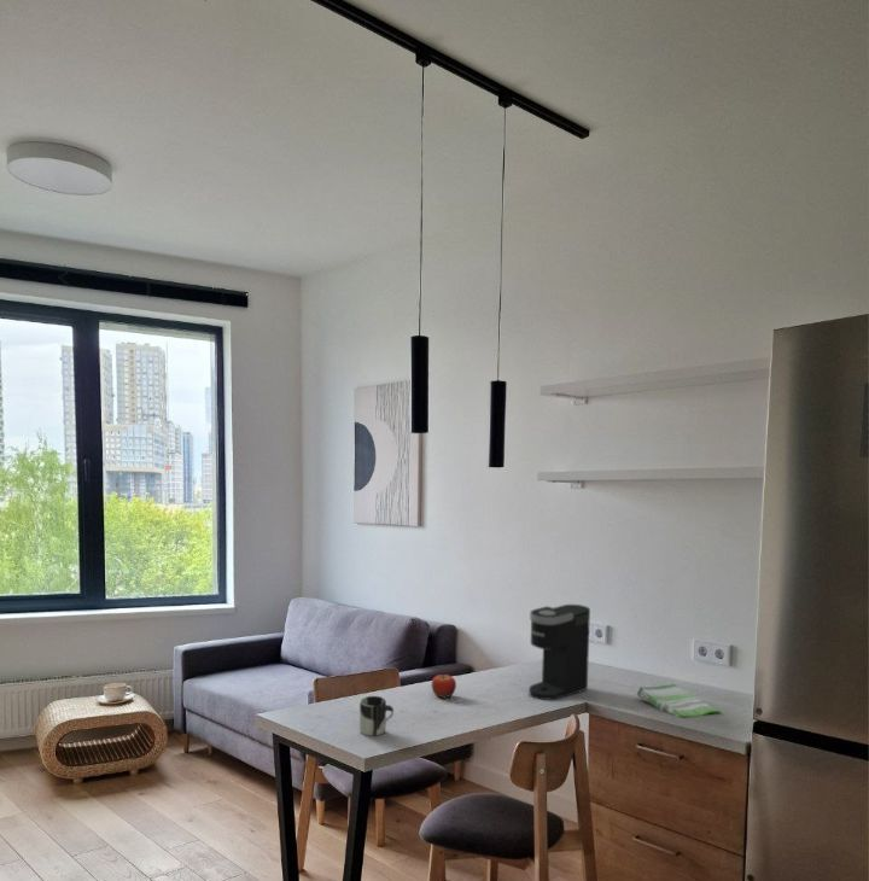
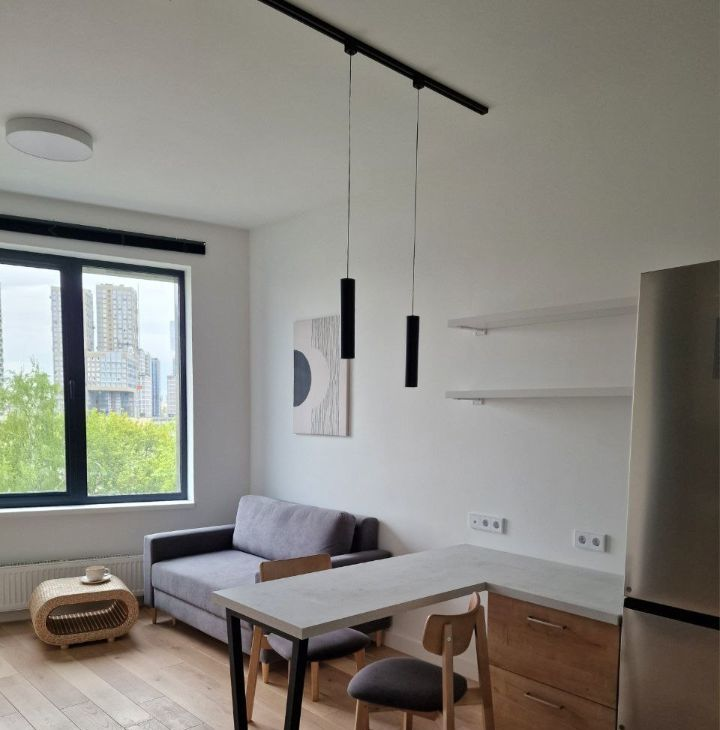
- cup (377, 716)
- fruit (443, 684)
- dish towel (677, 700)
- coffee maker (559, 650)
